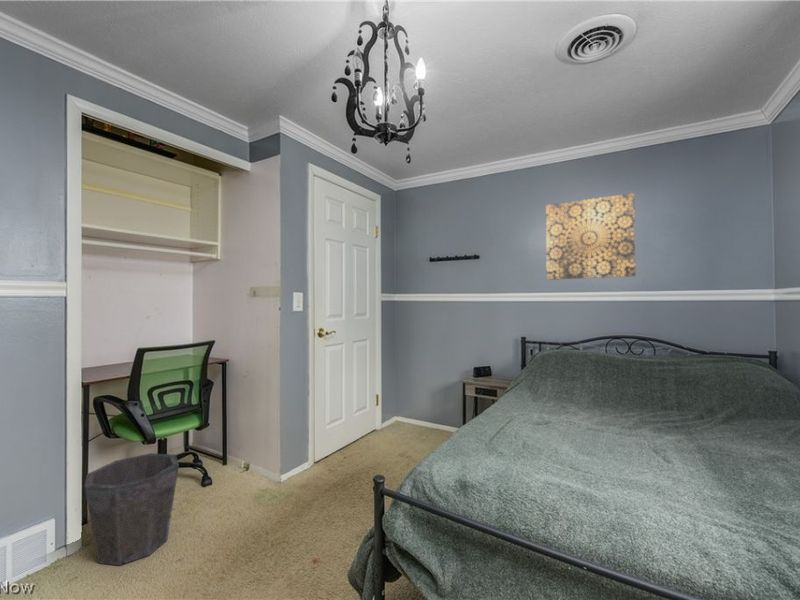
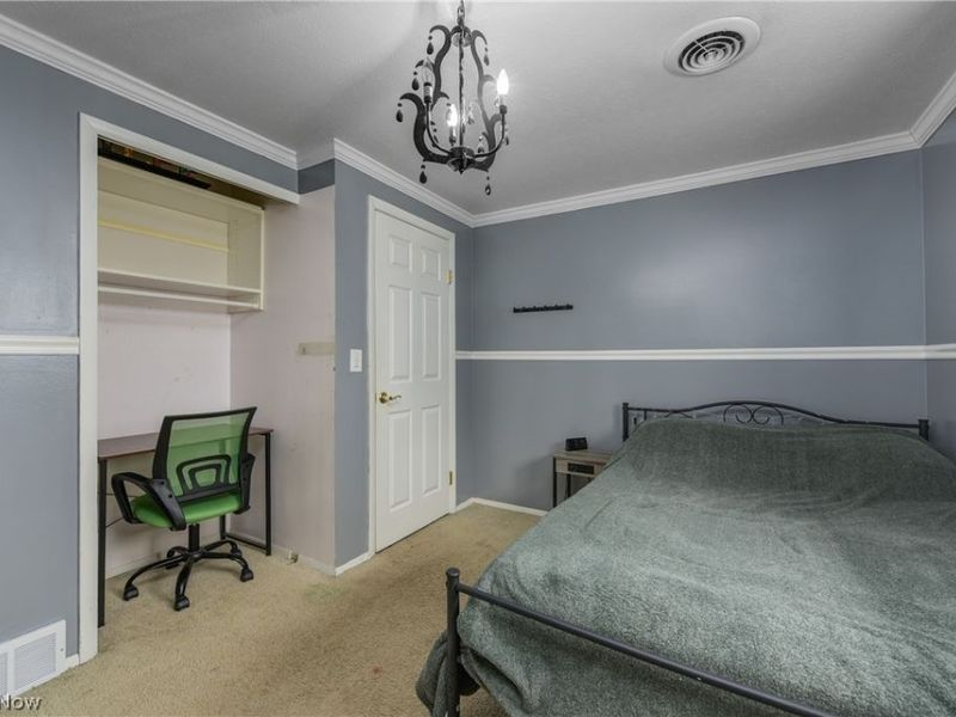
- wall art (588, 238)
- waste bin (134, 507)
